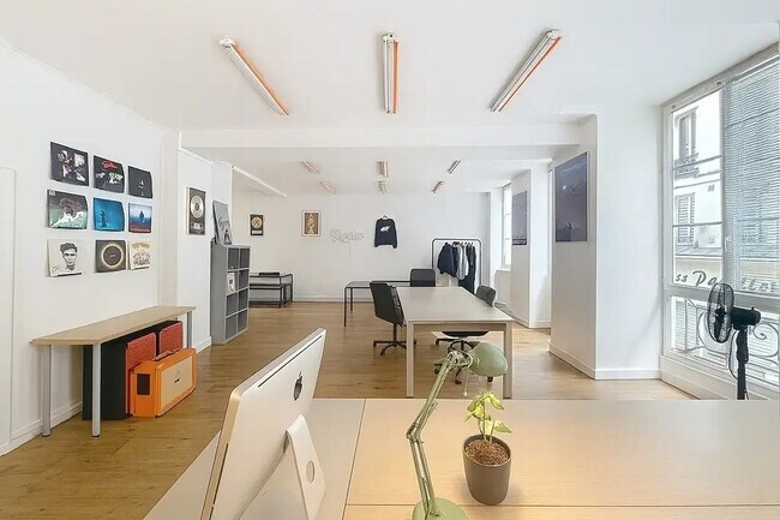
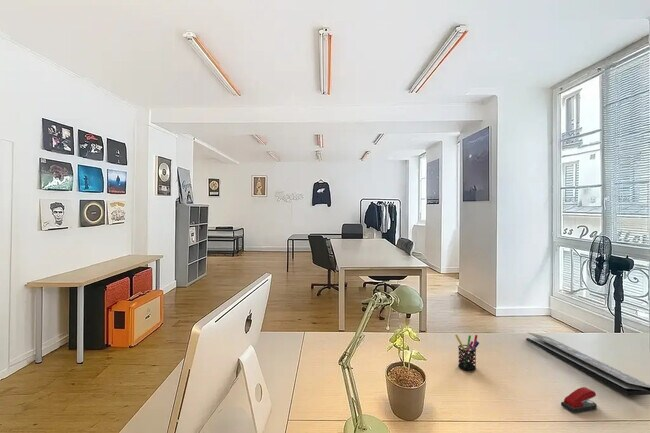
+ stapler (580, 398)
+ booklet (580, 357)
+ pen holder (468, 350)
